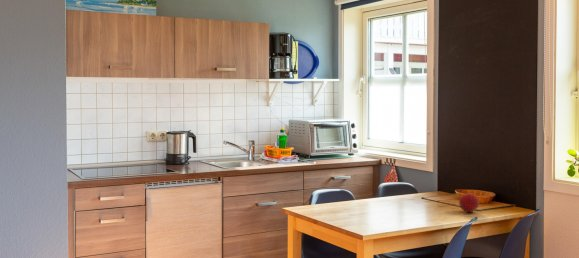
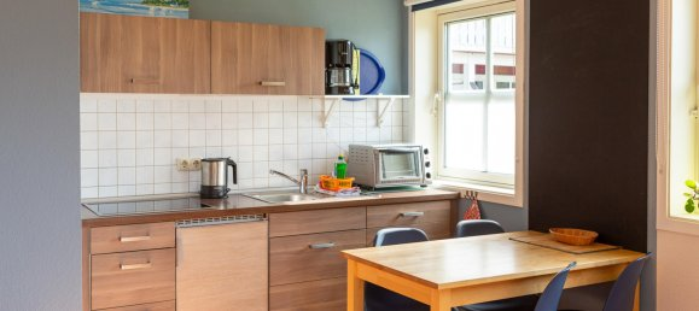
- fruit (469, 202)
